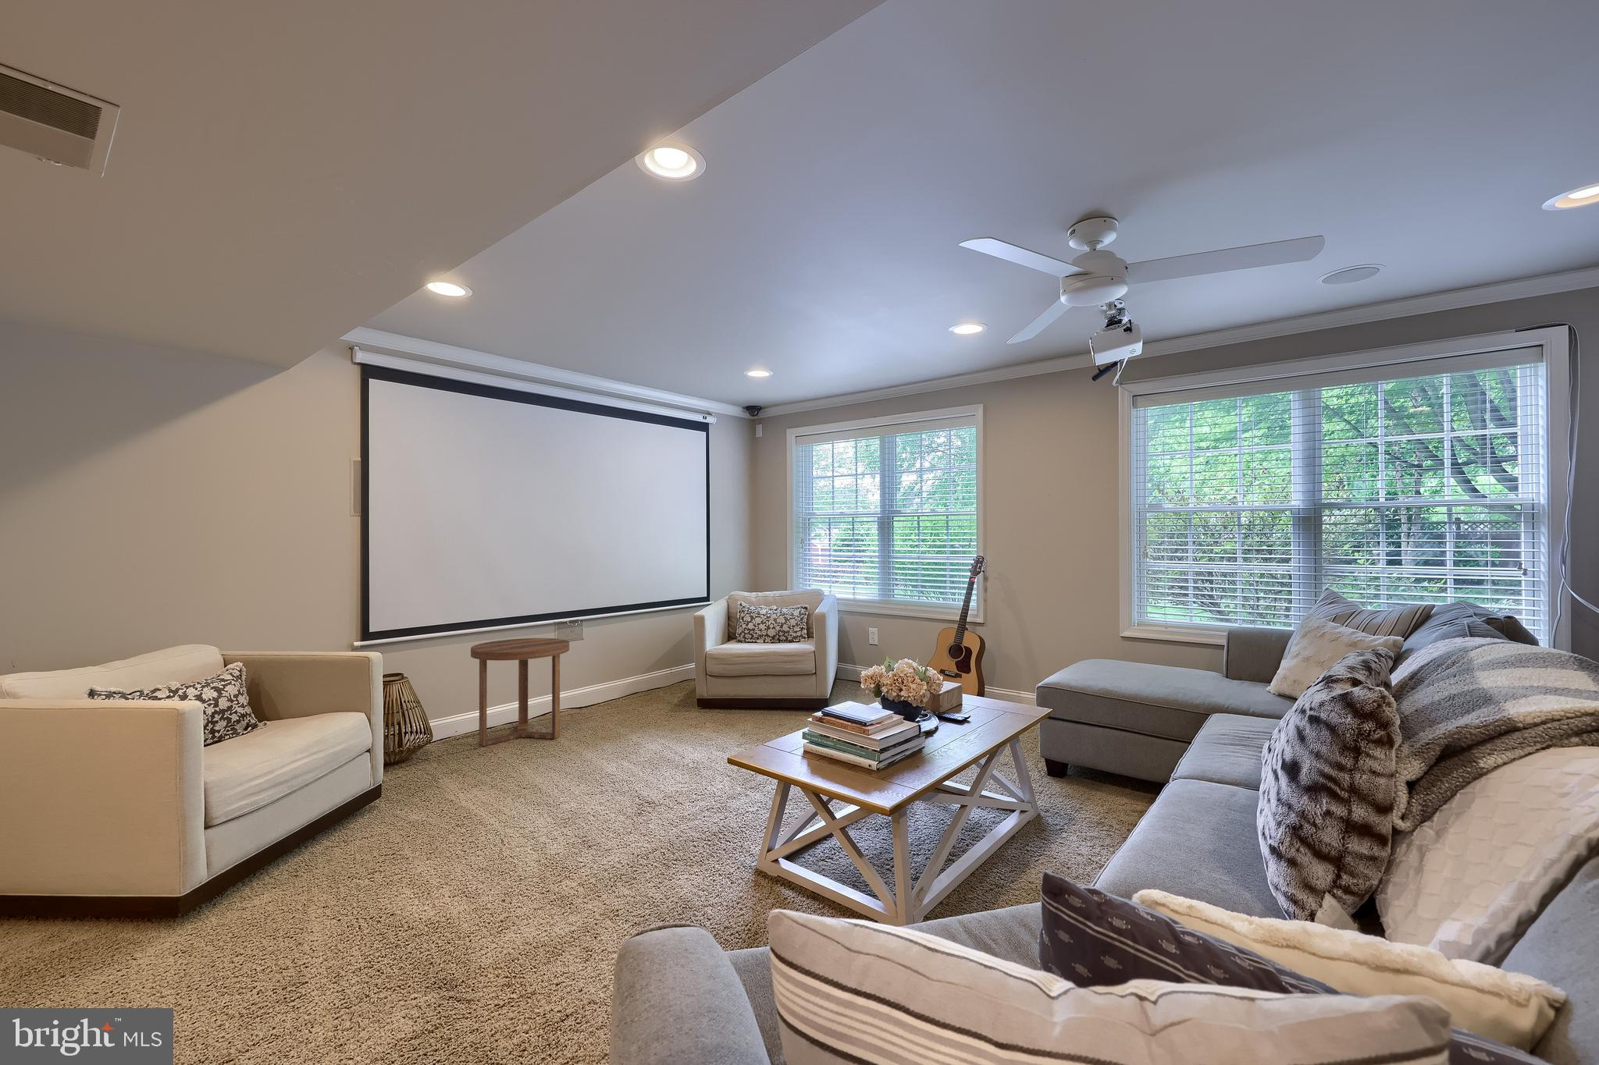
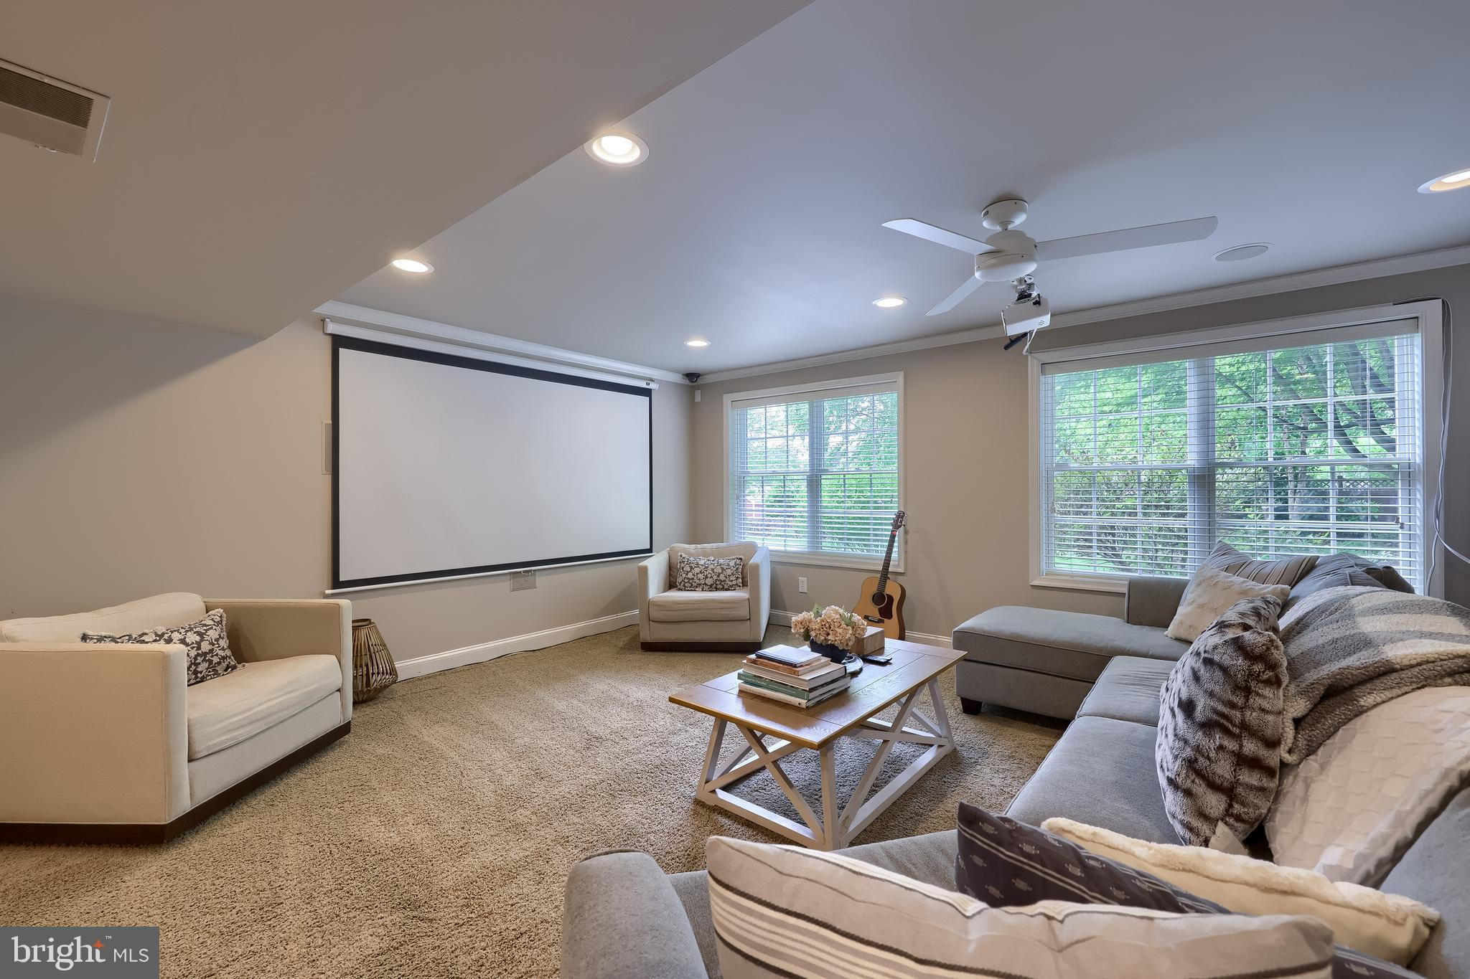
- side table (521, 689)
